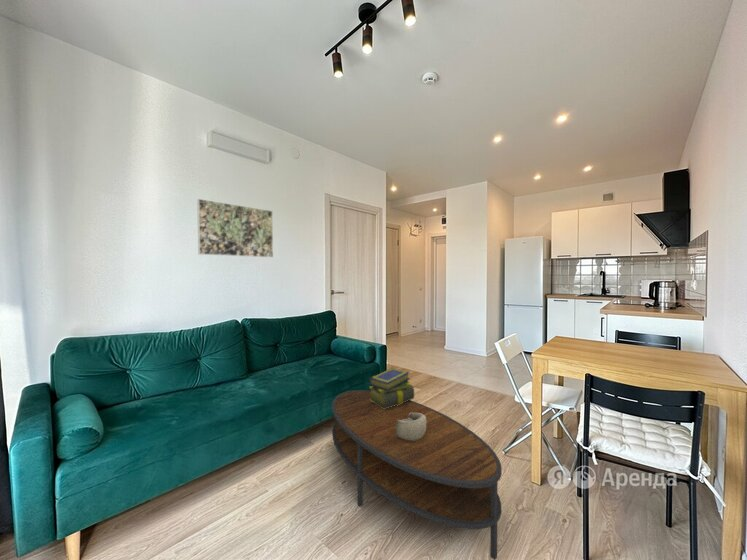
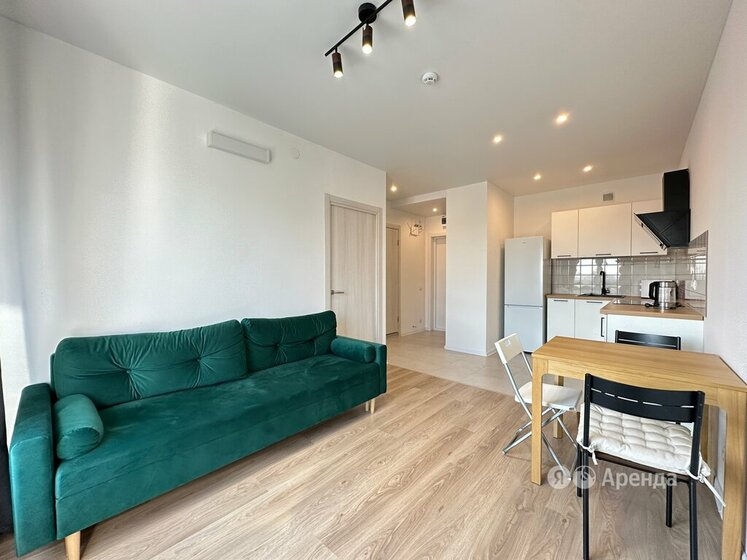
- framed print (238, 230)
- decorative bowl (411, 424)
- coffee table (400, 453)
- stack of books (391, 387)
